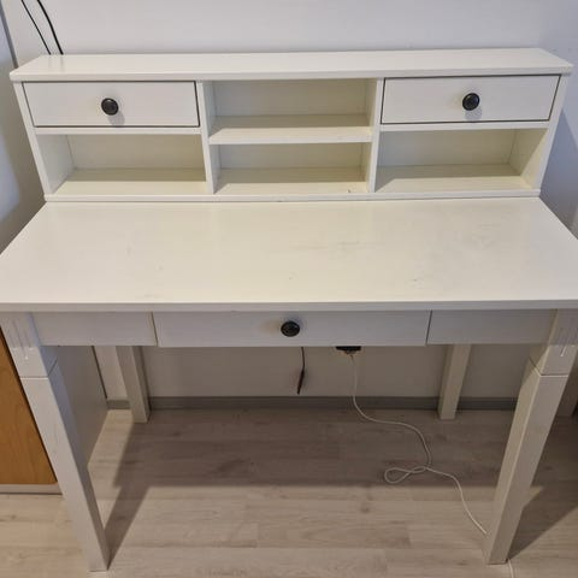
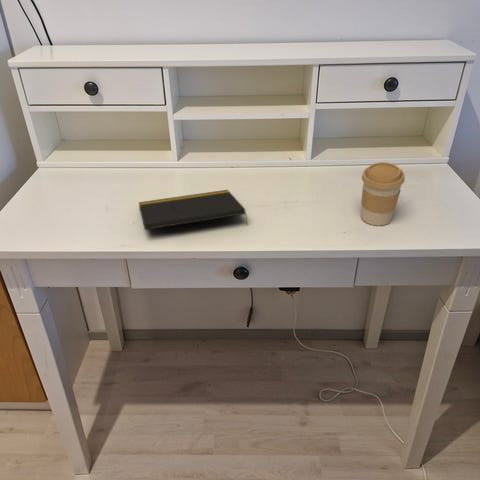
+ coffee cup (380, 193)
+ notepad (189, 208)
